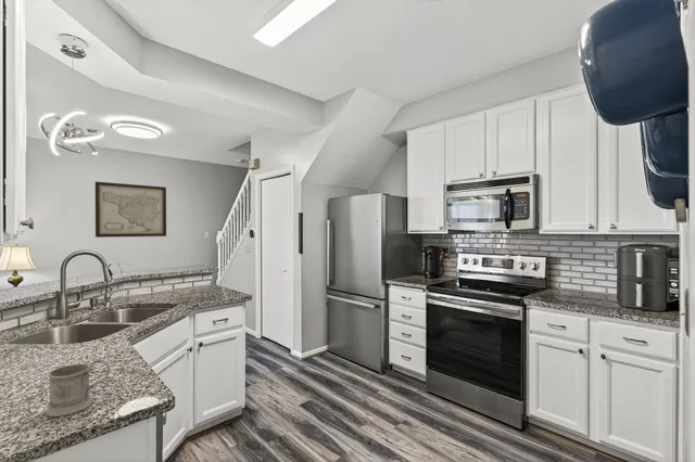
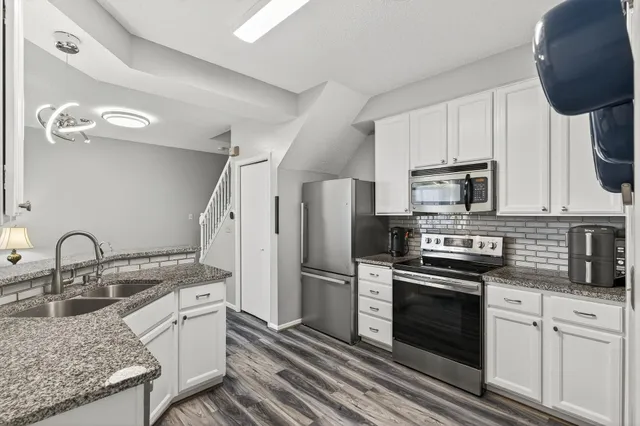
- mug (79, 383)
- wall art (132, 210)
